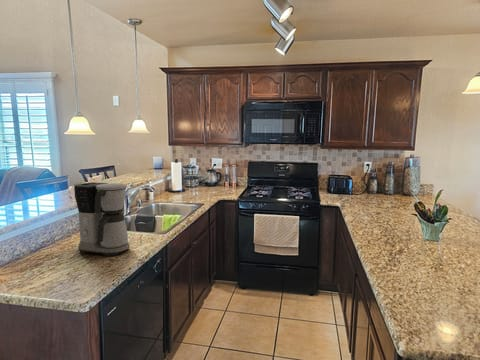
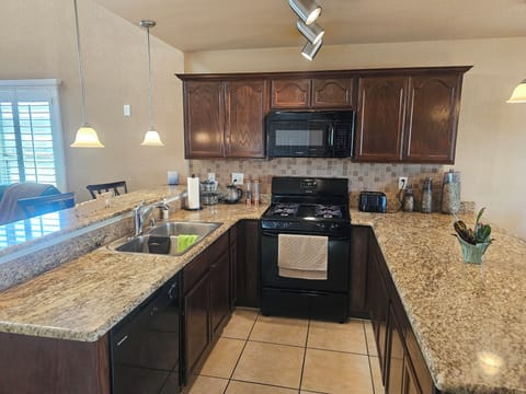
- coffee maker (99, 217)
